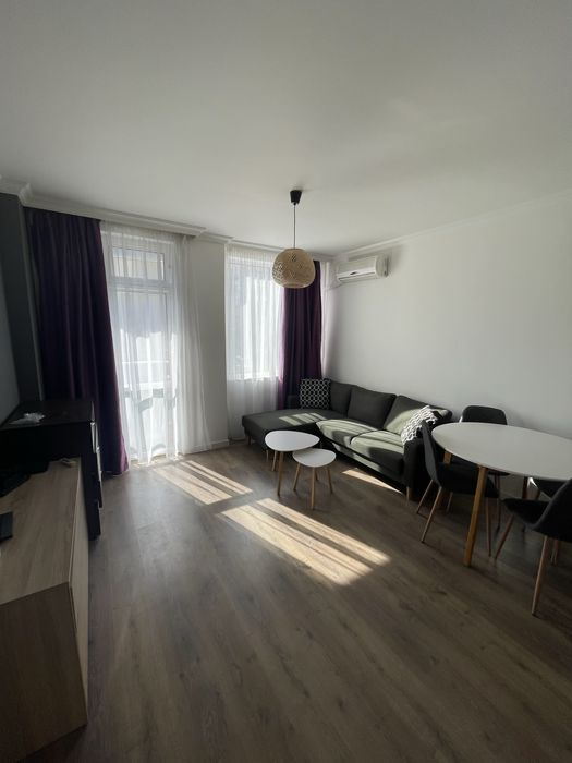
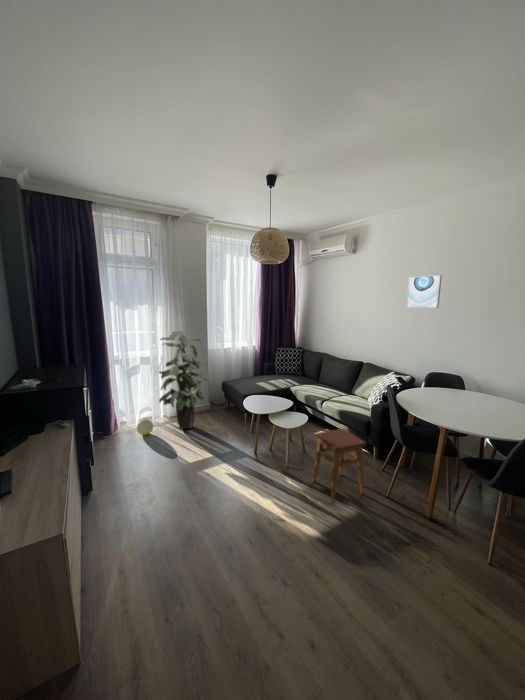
+ wall art (423, 292)
+ indoor plant (182, 379)
+ stool (338, 462)
+ ball (145, 427)
